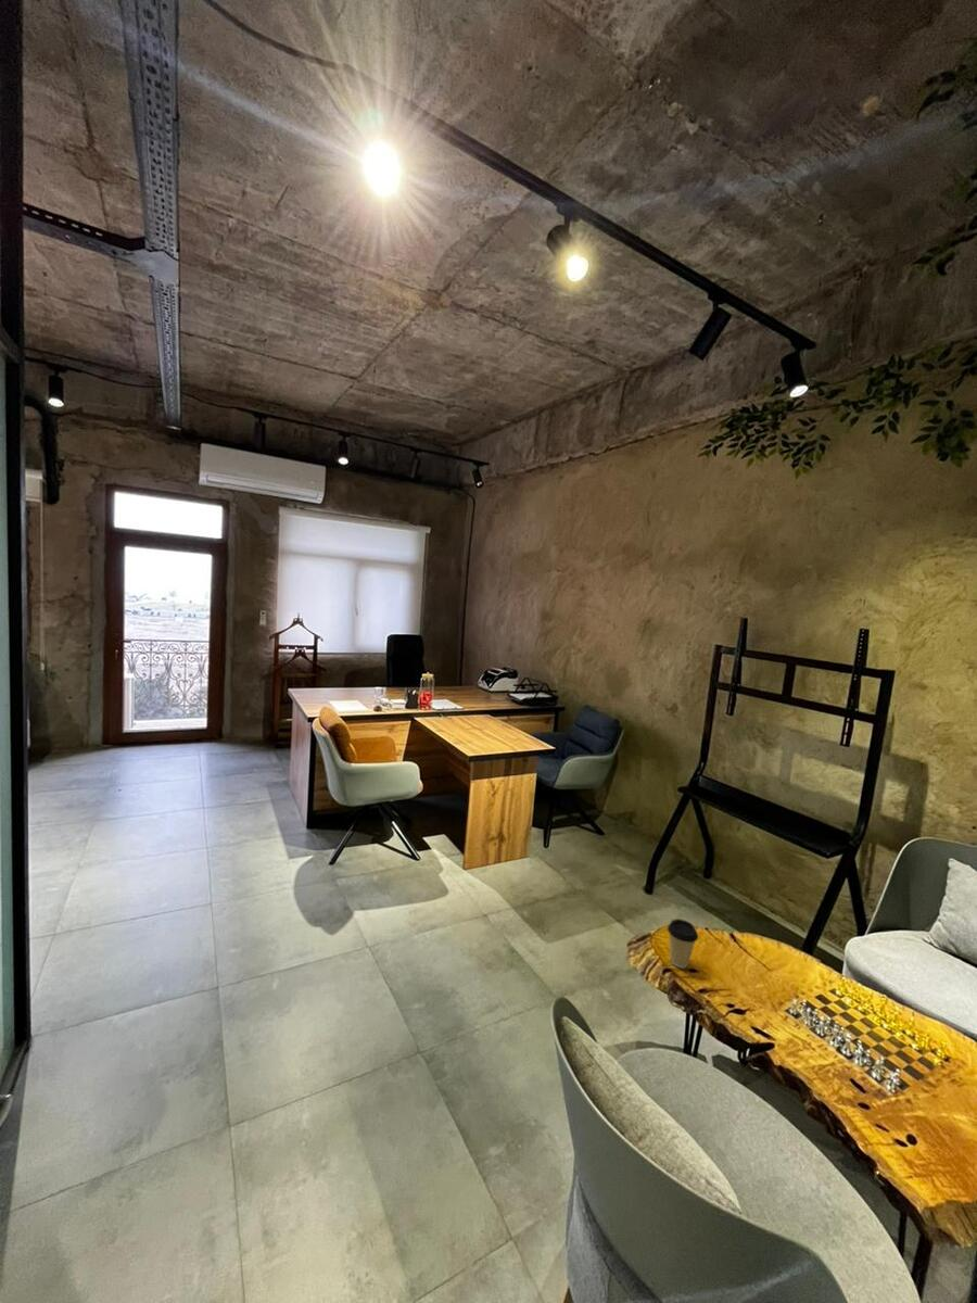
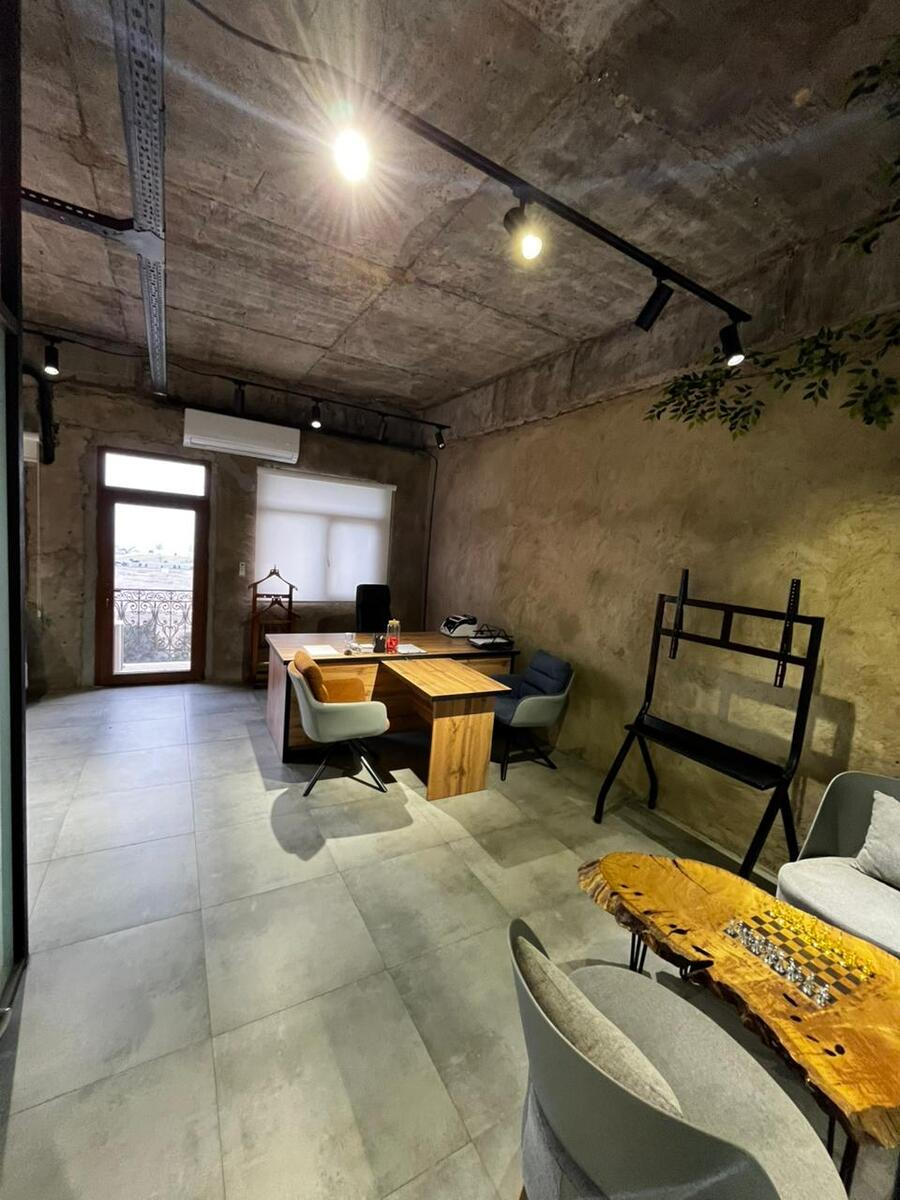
- coffee cup (681, 944)
